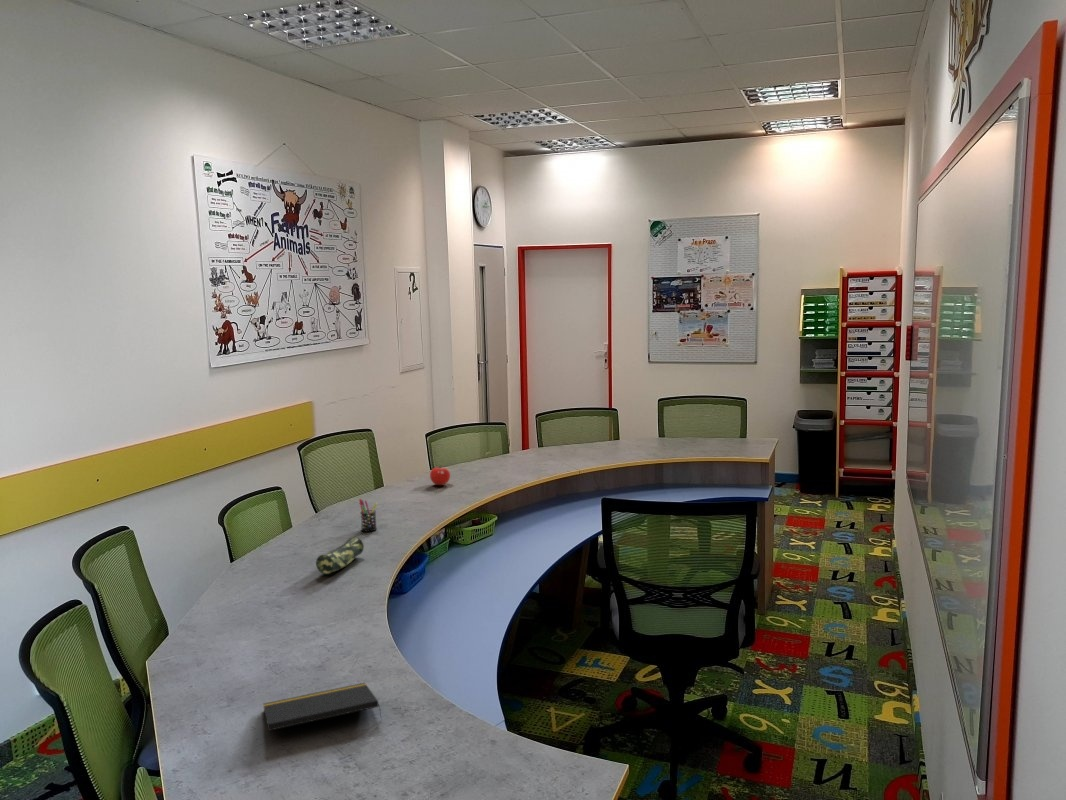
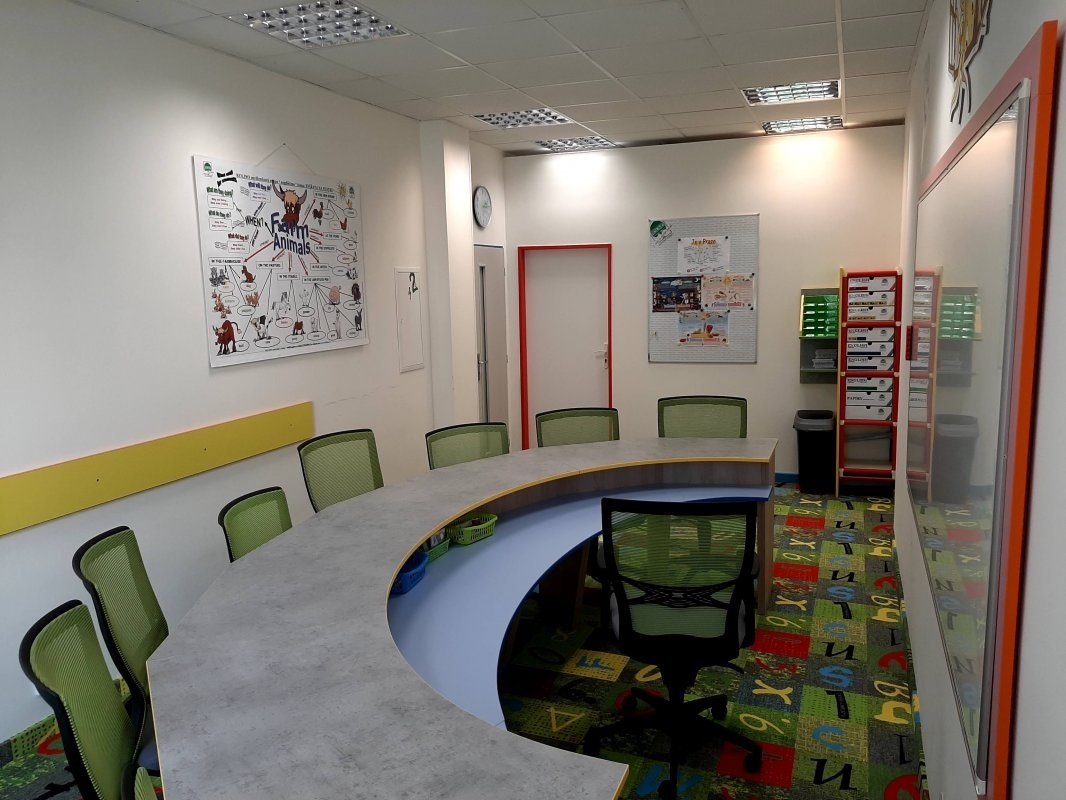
- notepad (319, 705)
- pen holder (366, 514)
- pencil case (339, 556)
- fruit (440, 474)
